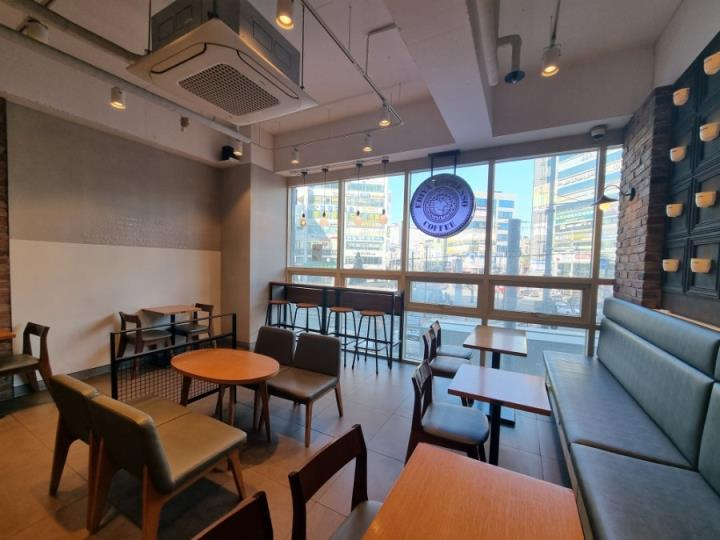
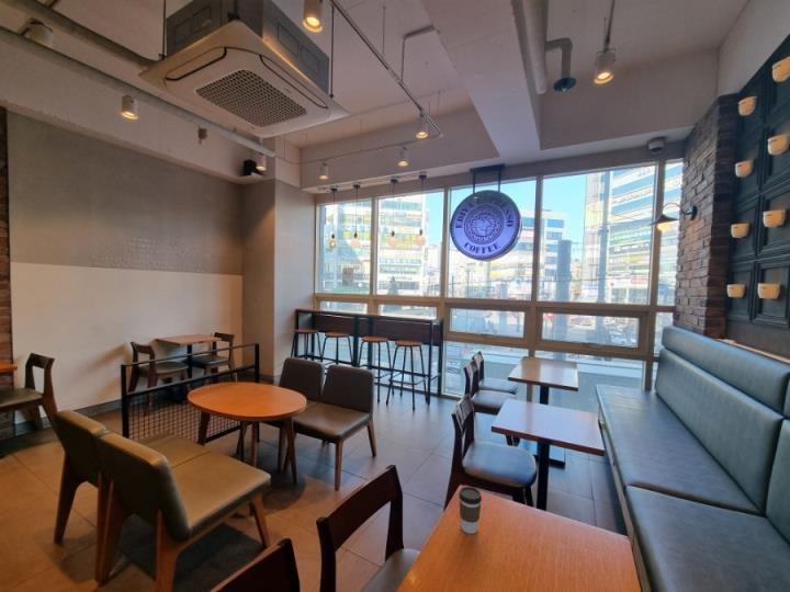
+ coffee cup (470, 510)
